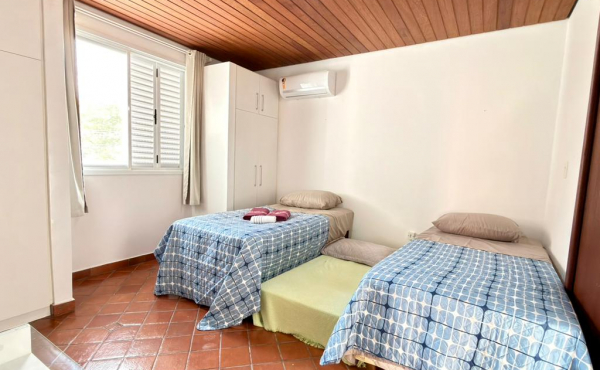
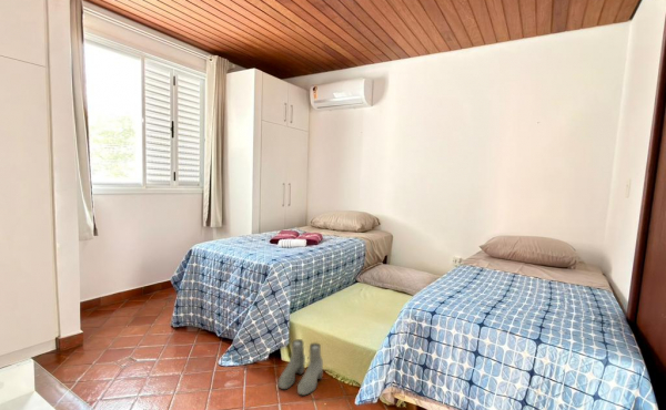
+ boots (302, 363)
